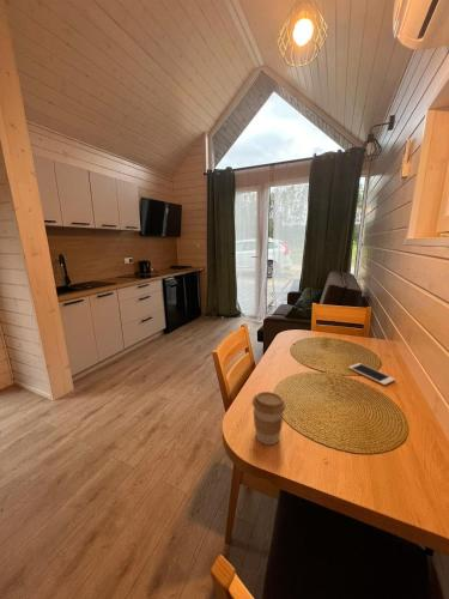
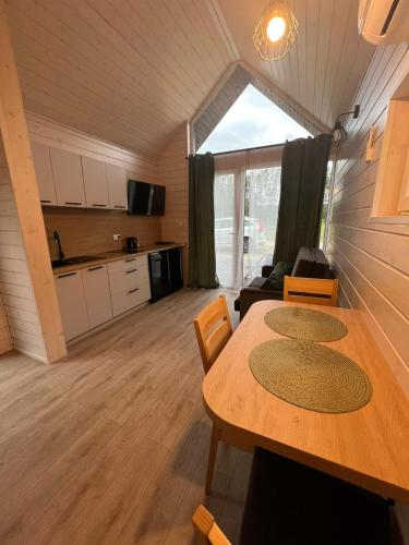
- coffee cup (268, 416)
- cell phone (370, 373)
